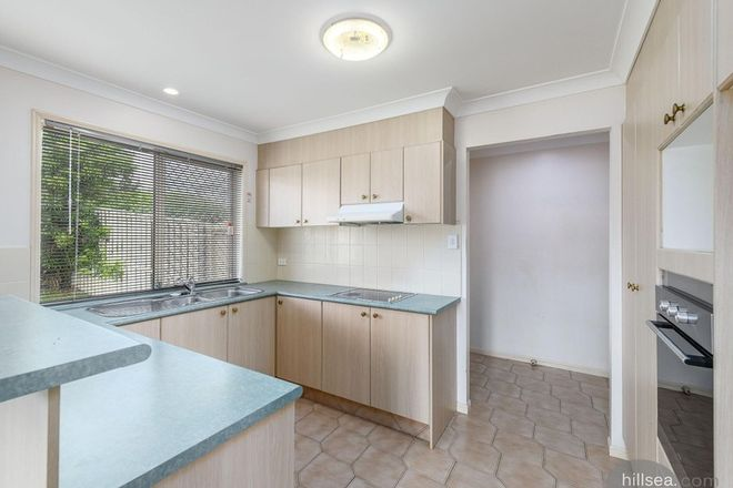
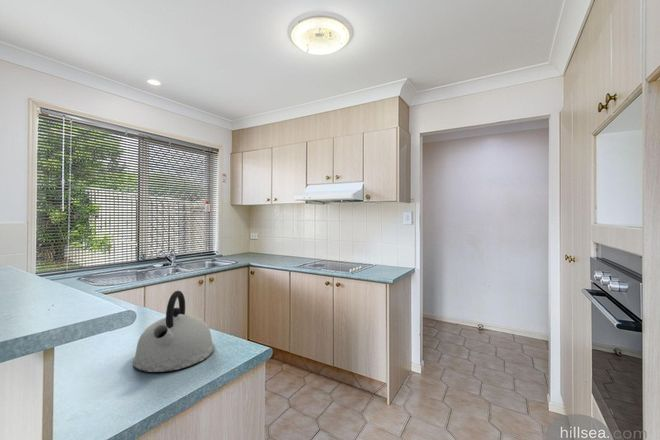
+ kettle (174, 323)
